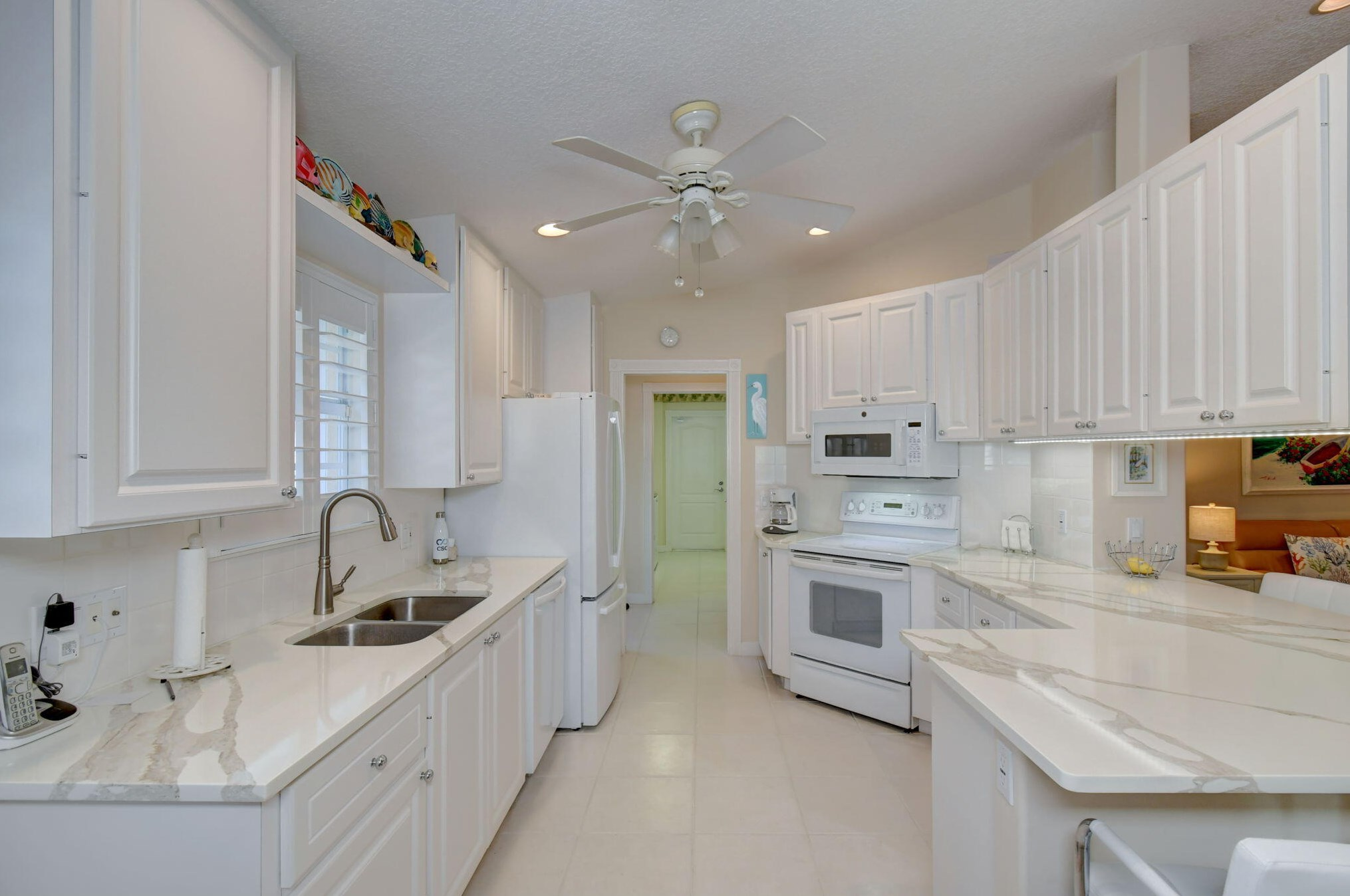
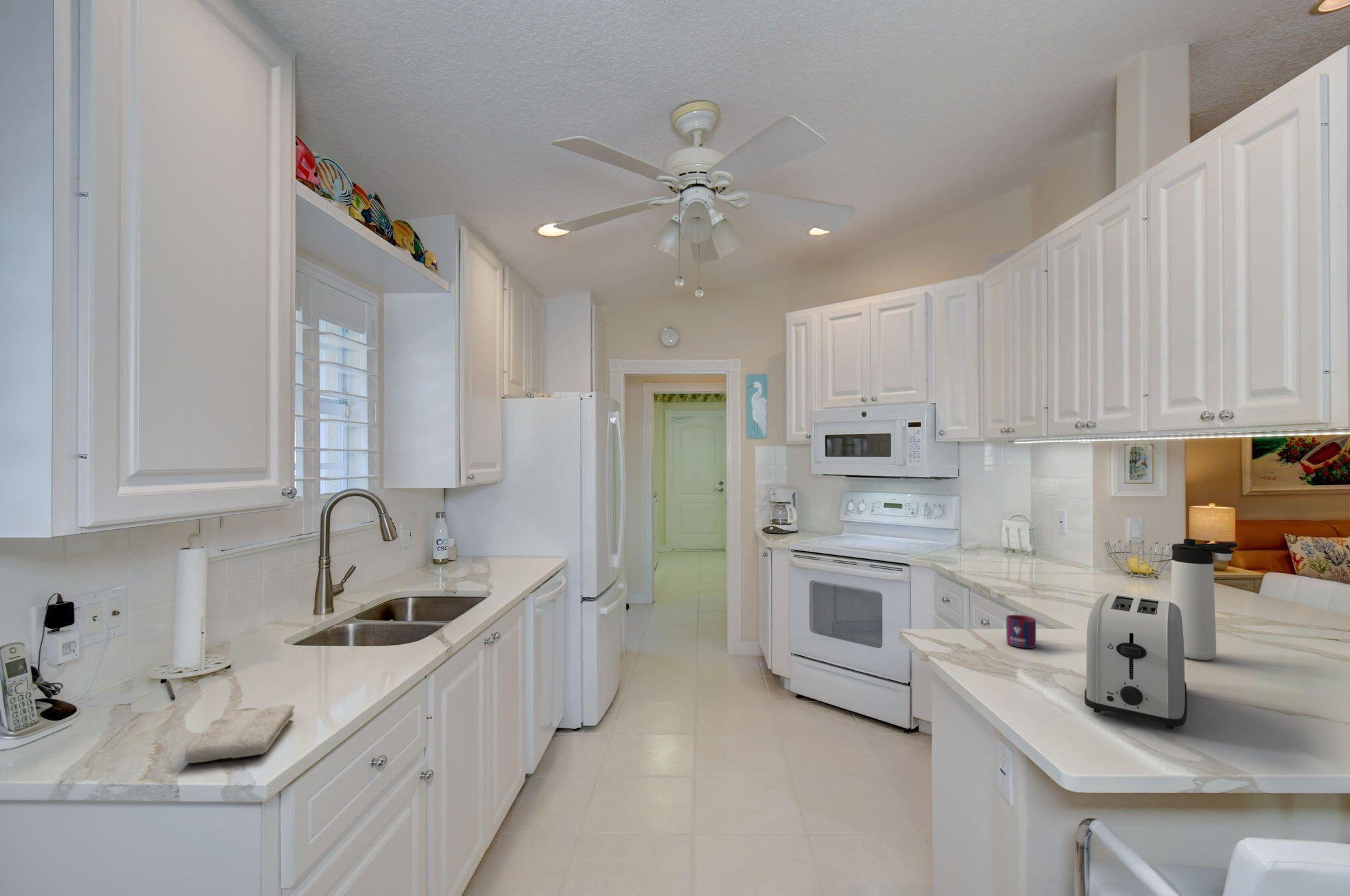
+ mug (1023, 629)
+ toaster (1135, 652)
+ washcloth (245, 730)
+ thermos bottle (1203, 598)
